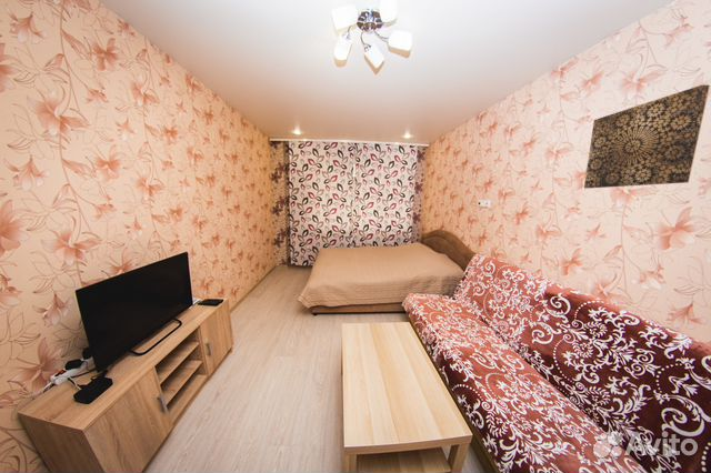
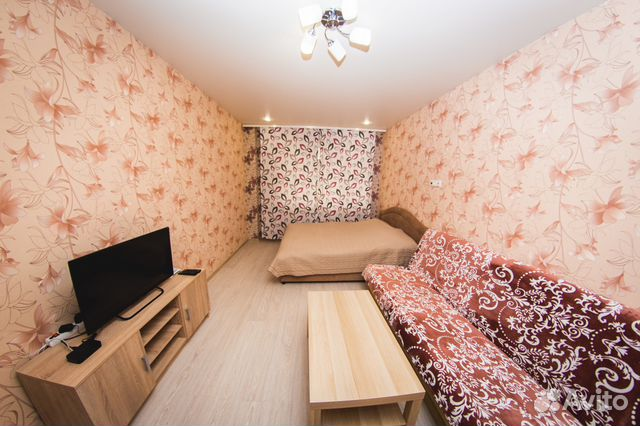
- wall art (634, 147)
